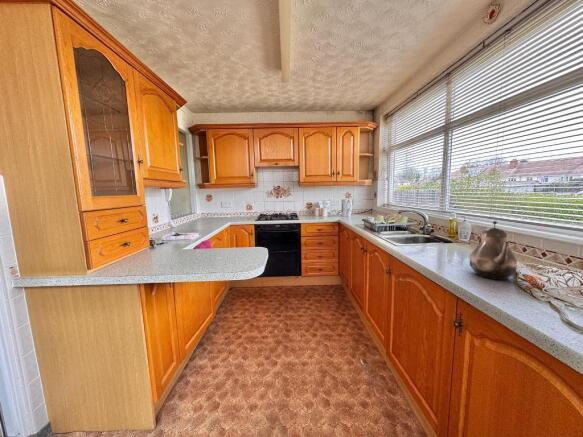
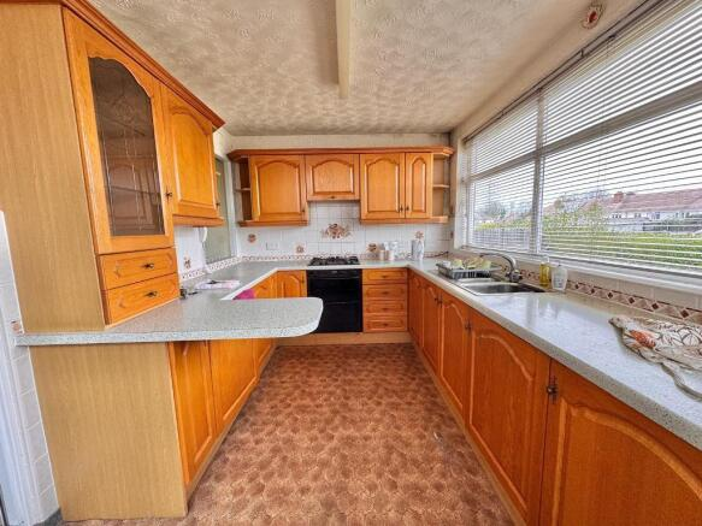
- teapot (493, 248)
